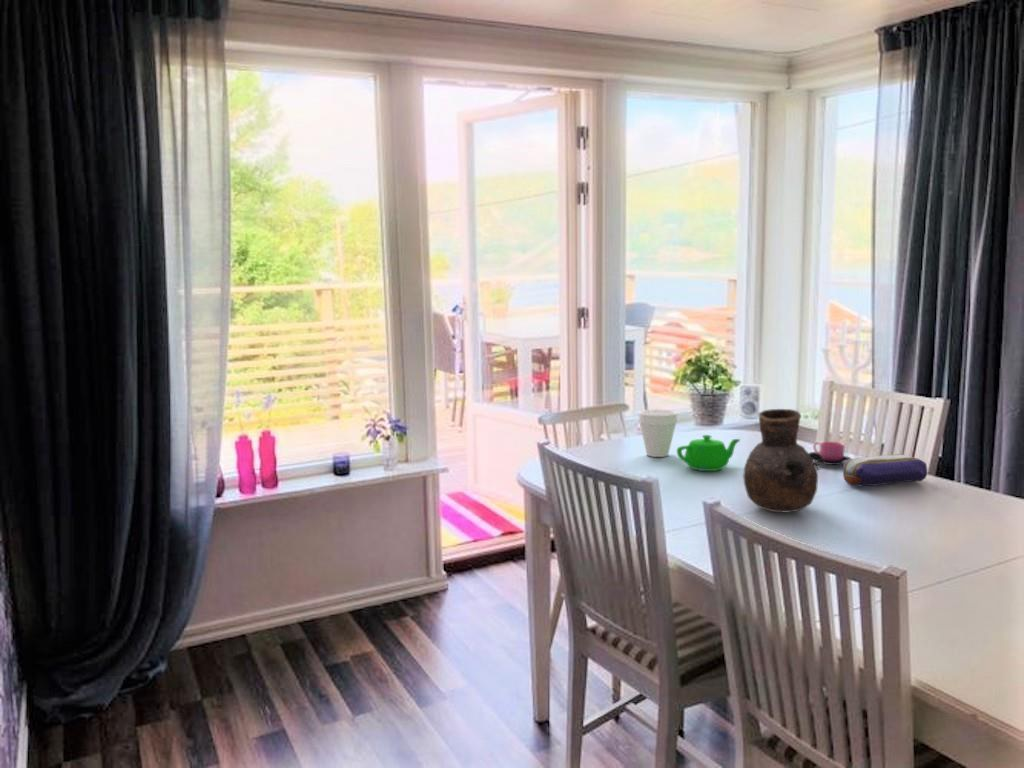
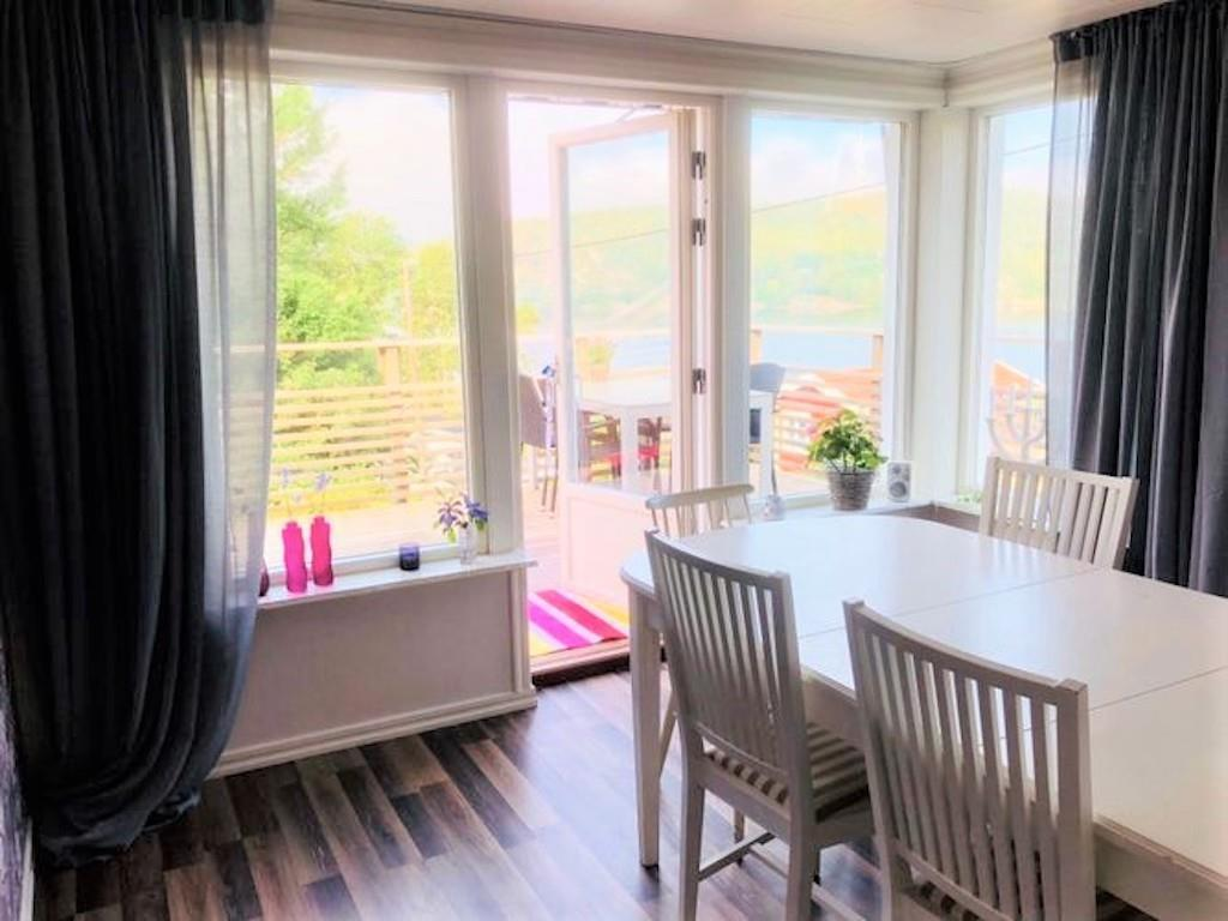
- pencil case (885, 470)
- cup (831, 453)
- vase (780, 460)
- teapot (708, 451)
- cup (657, 433)
